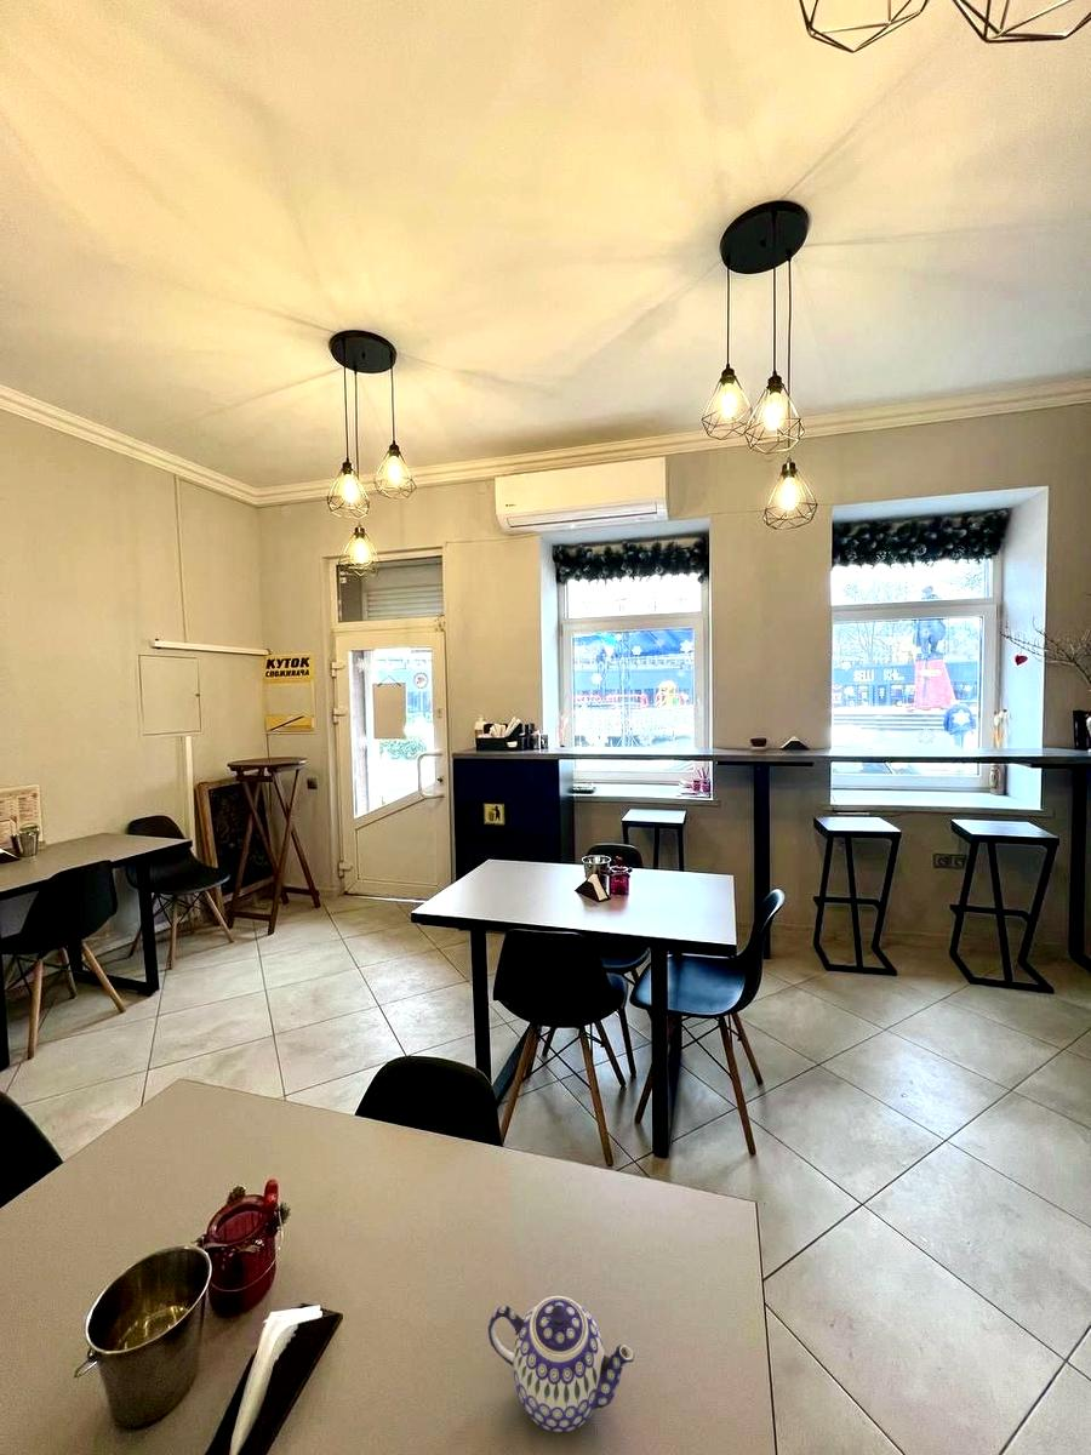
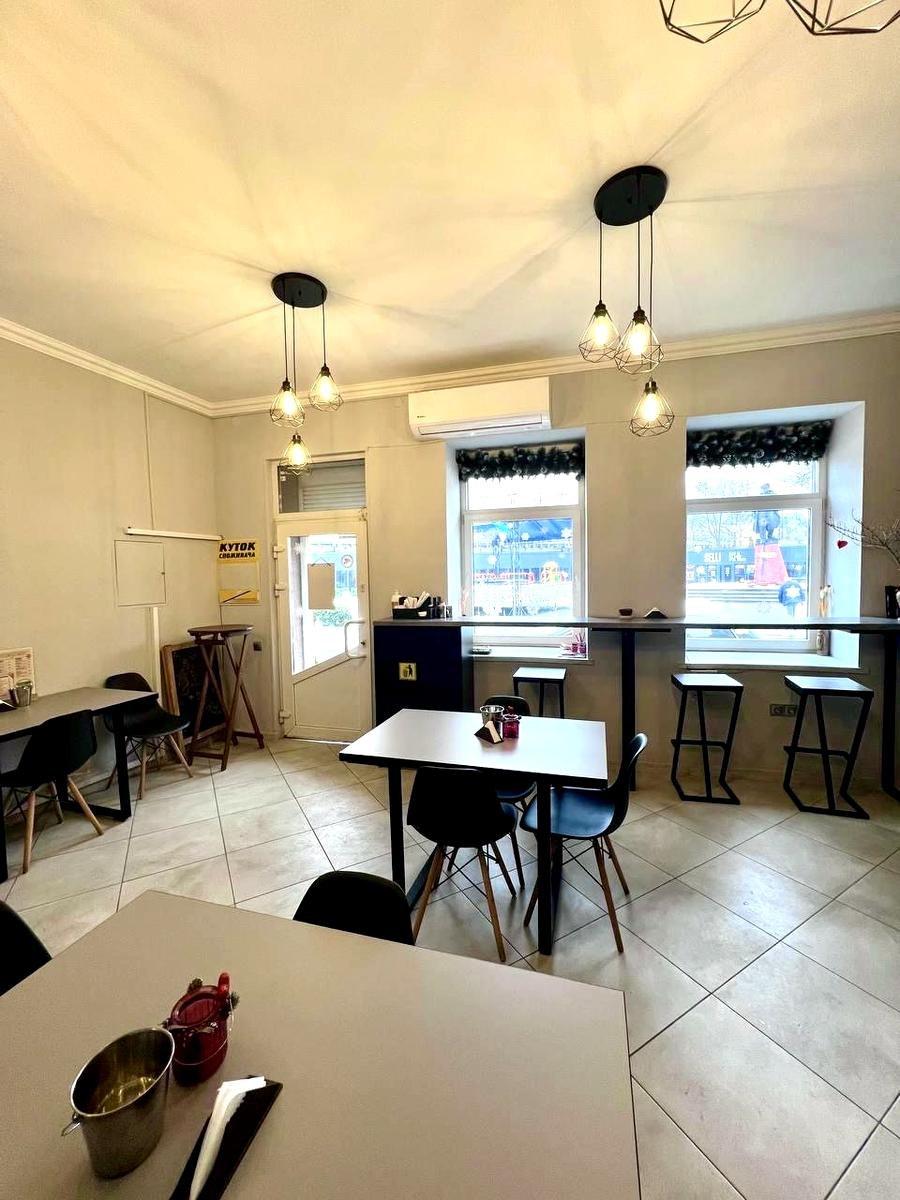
- teapot (558, 1352)
